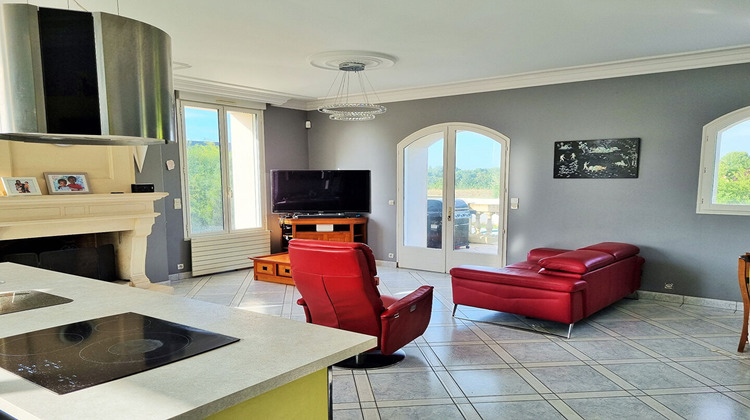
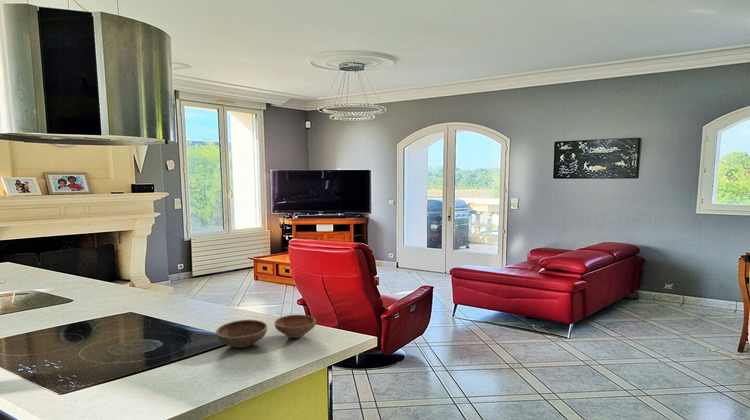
+ bowl (266, 331)
